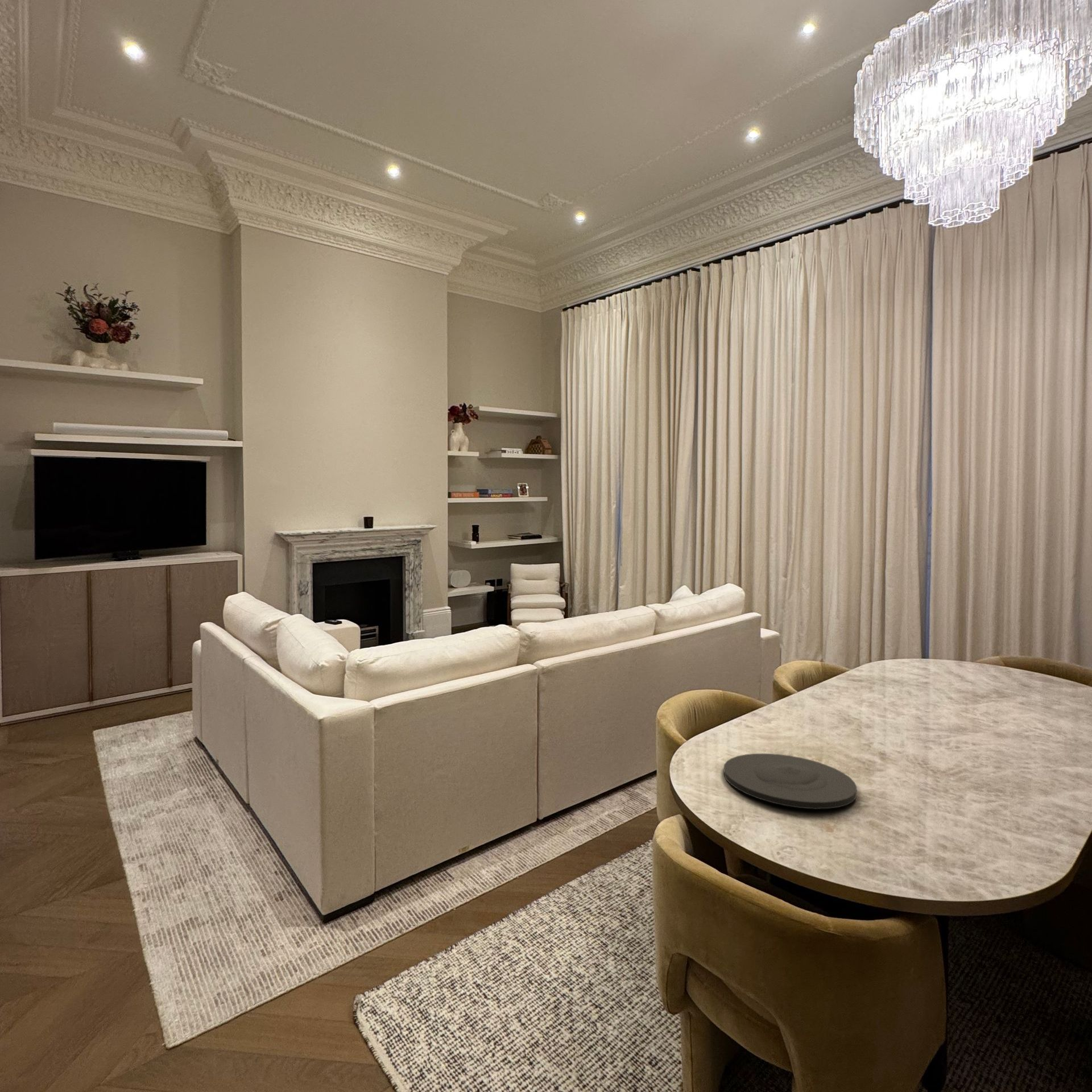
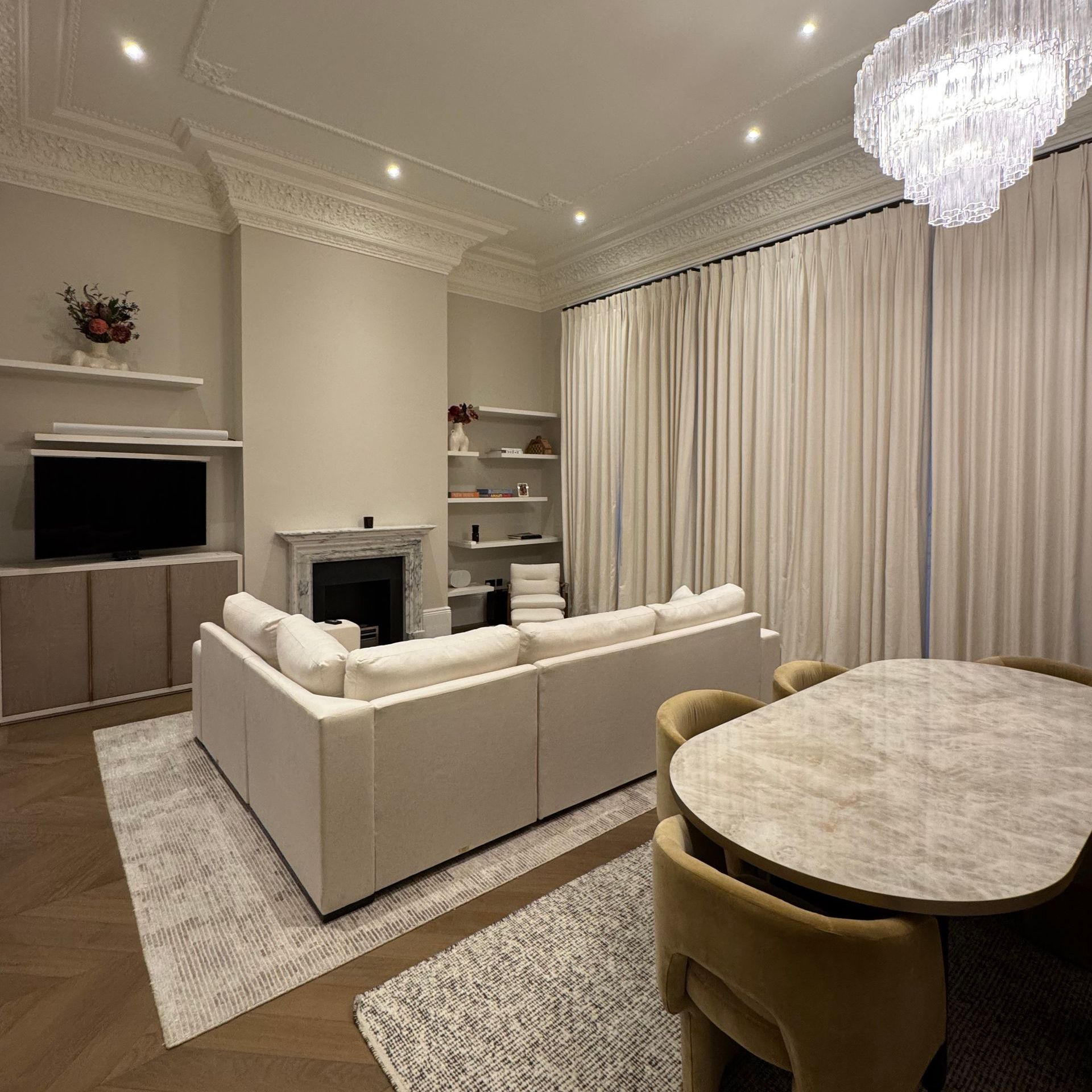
- plate (787, 774)
